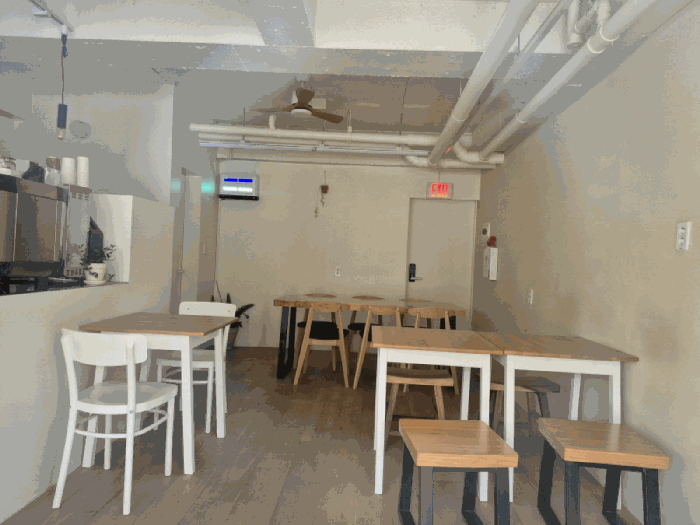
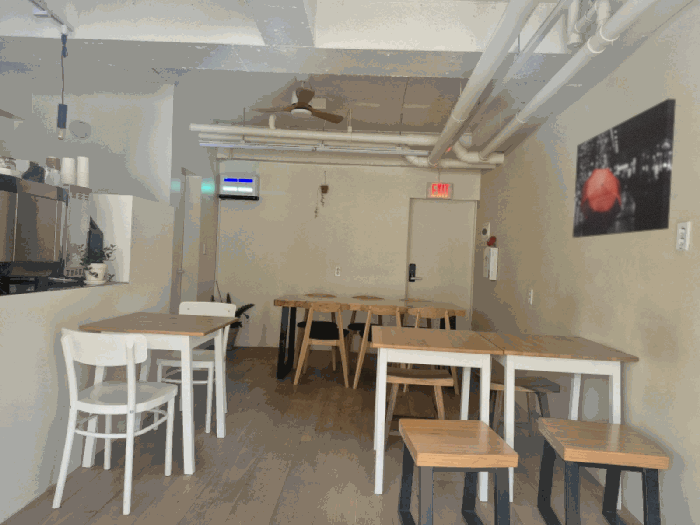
+ wall art (615, 180)
